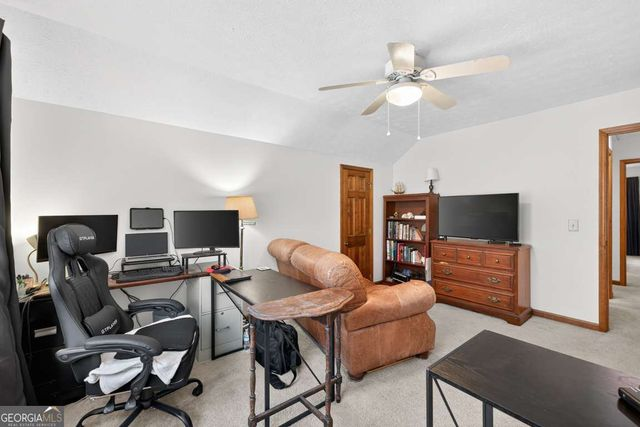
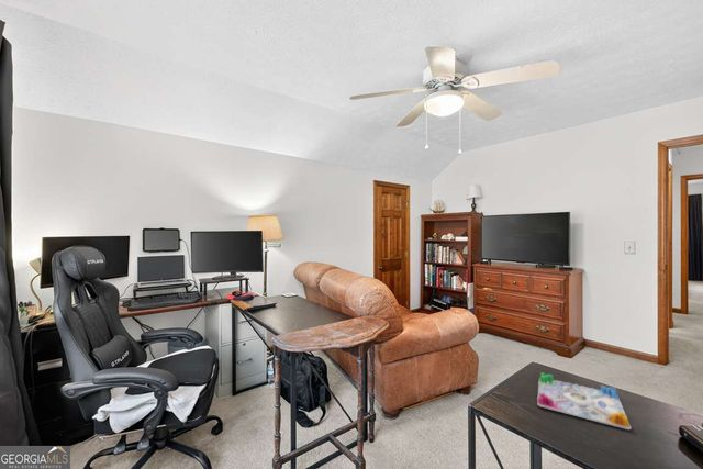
+ board game (578, 395)
